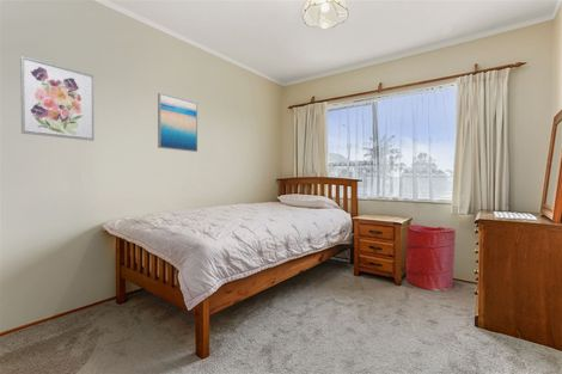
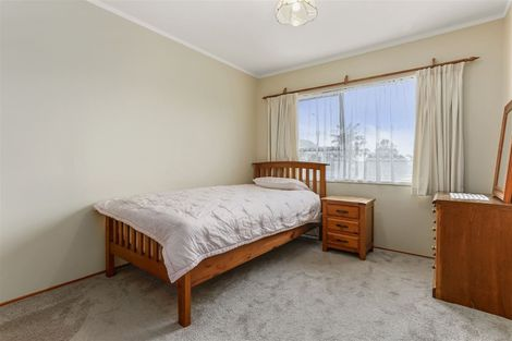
- wall art (178, 123)
- laundry hamper (429, 253)
- wall art (60, 102)
